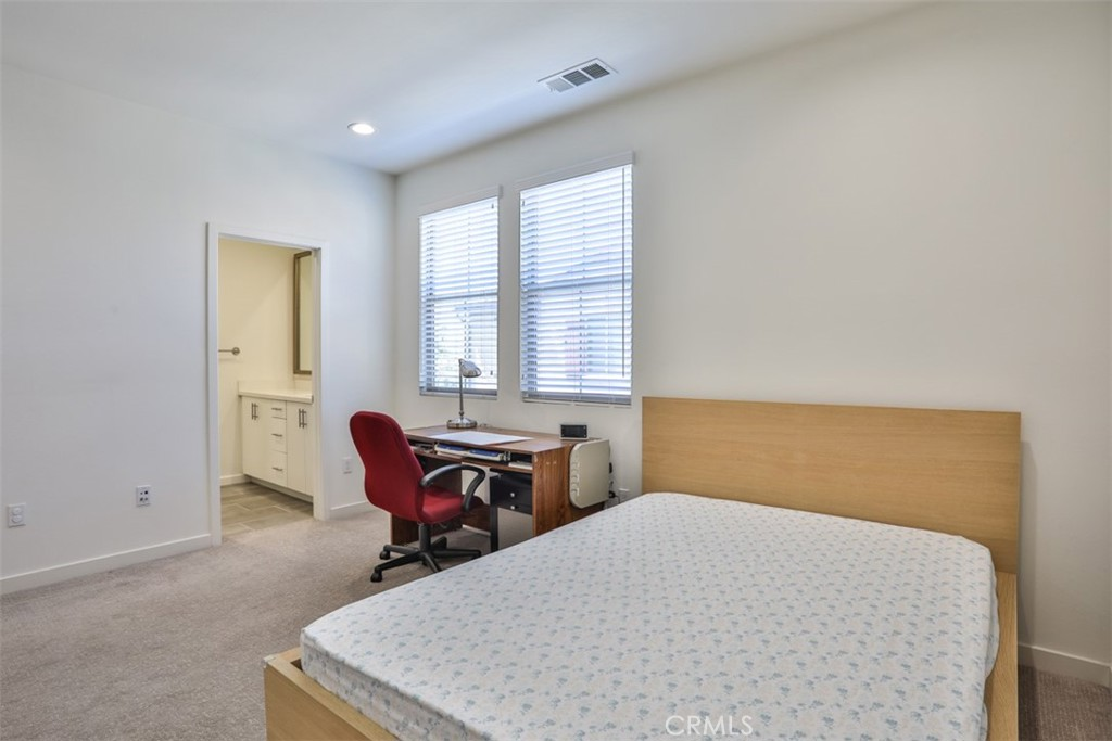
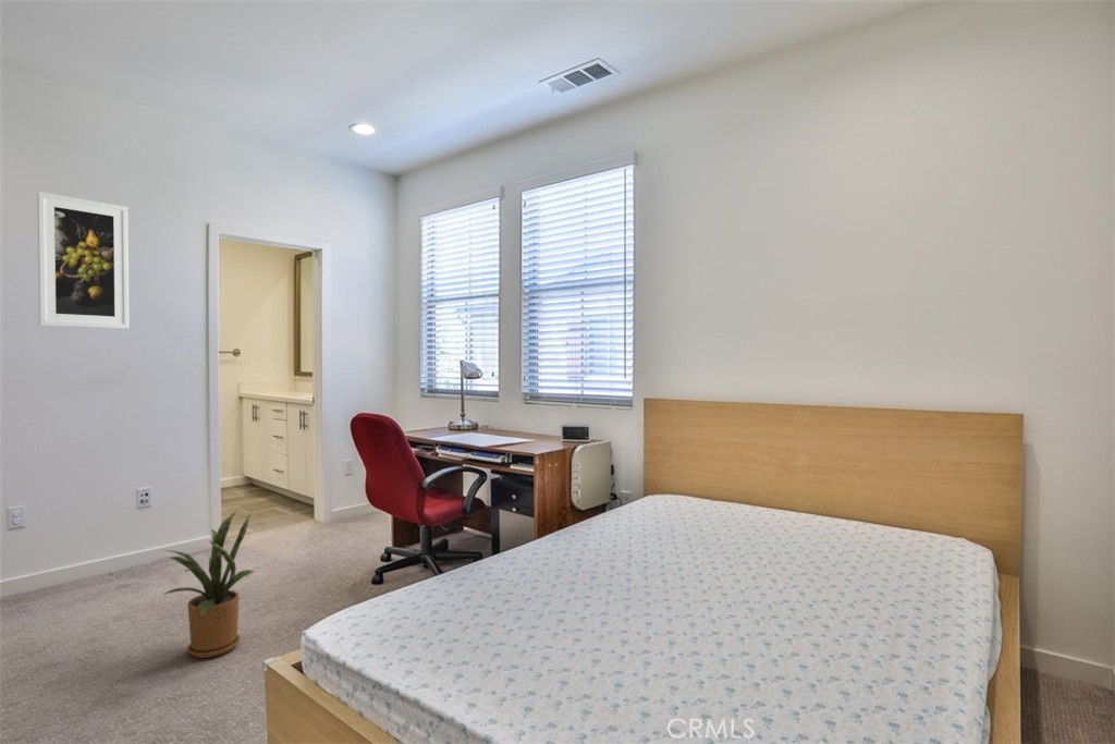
+ house plant (206, 584)
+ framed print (85, 264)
